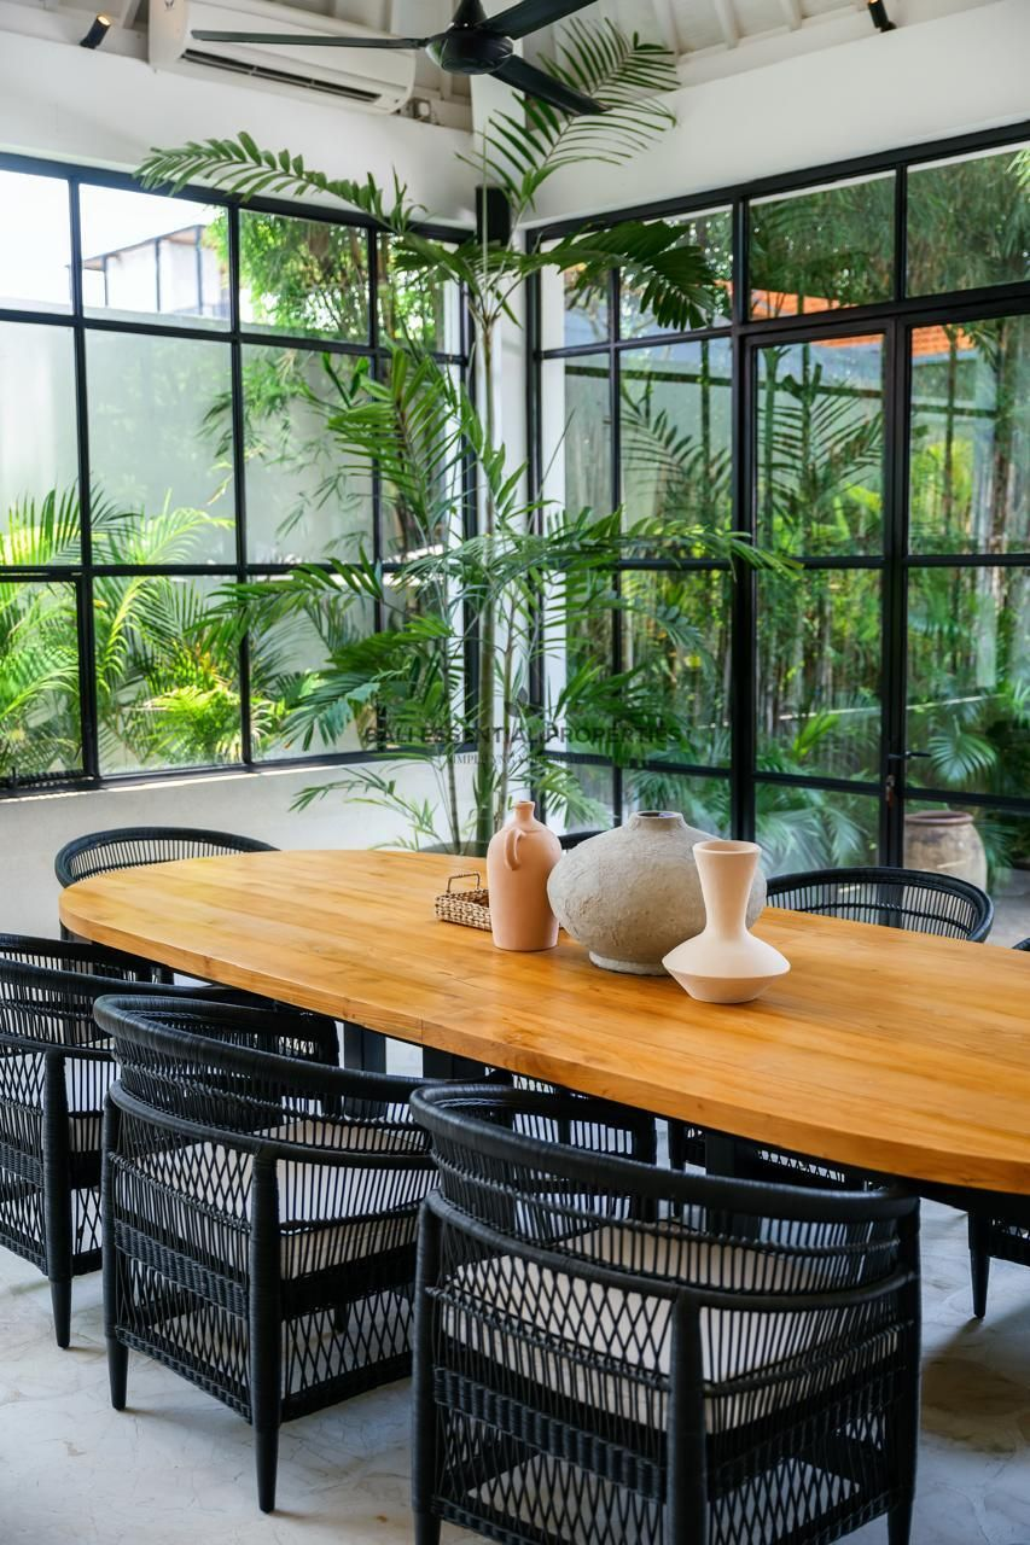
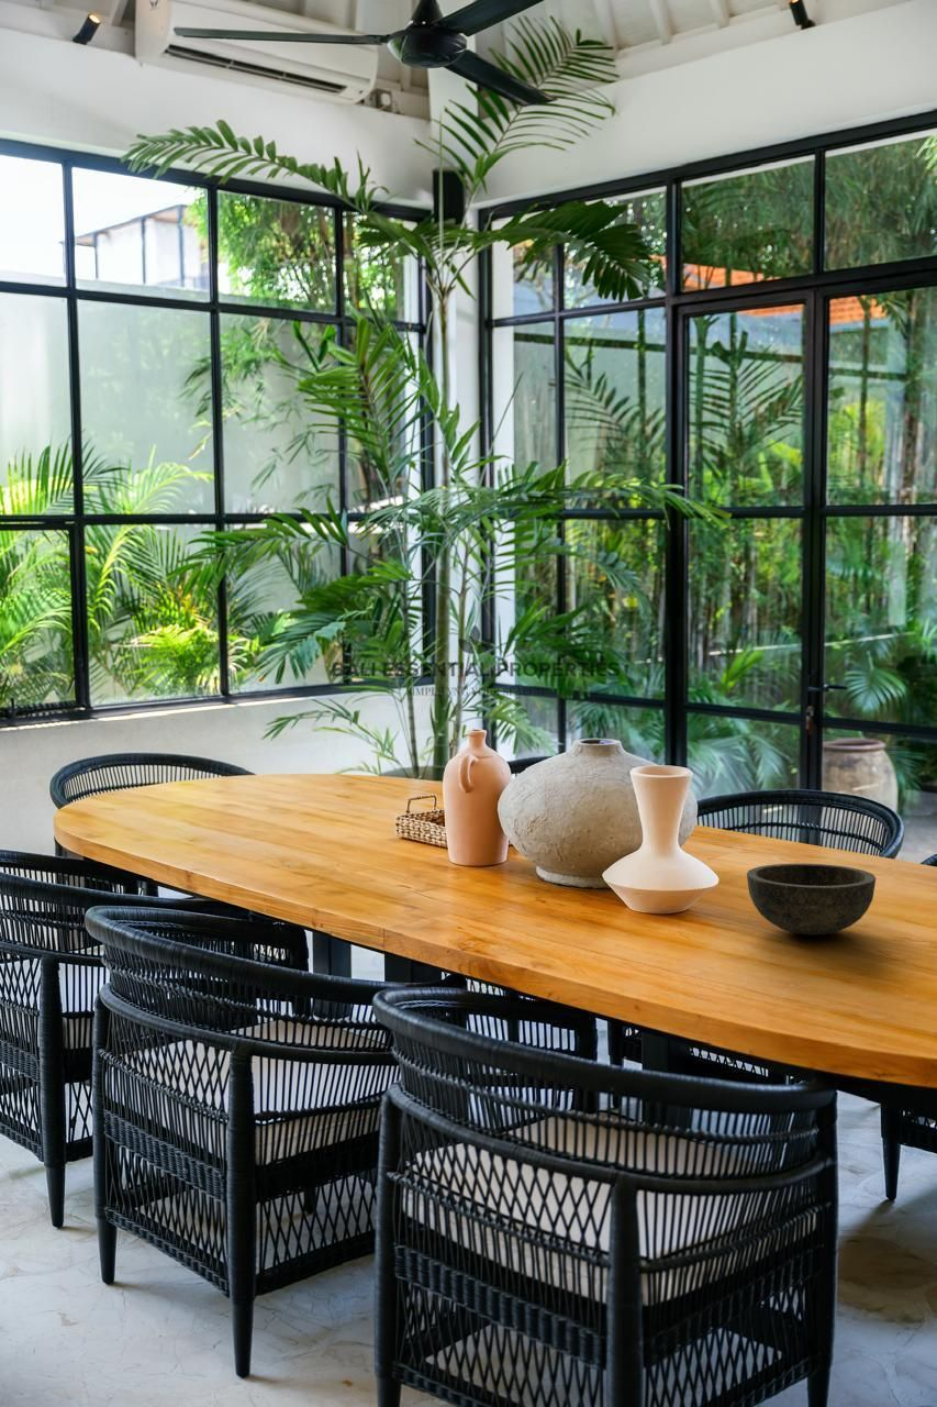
+ bowl (810, 904)
